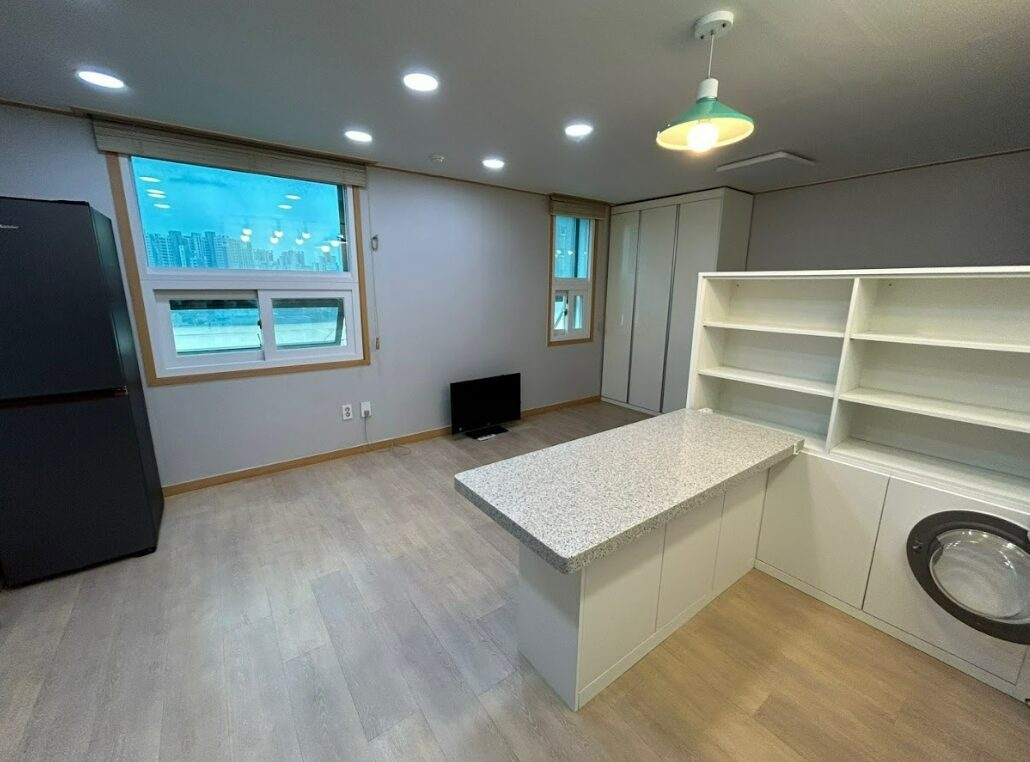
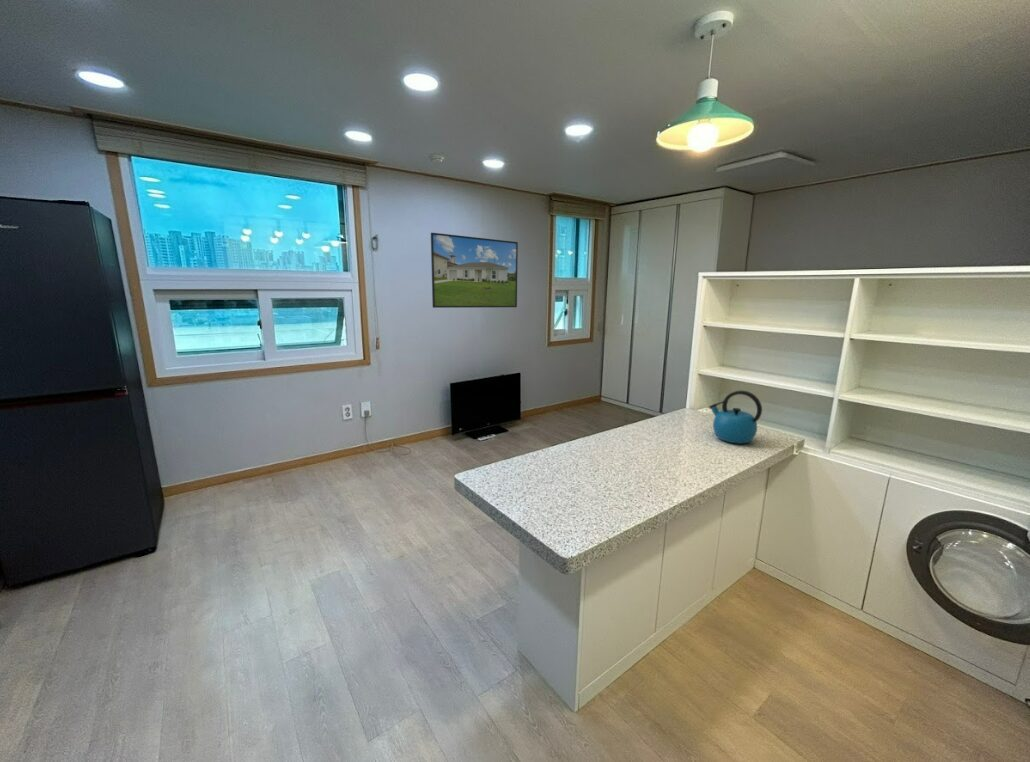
+ kettle (733, 414)
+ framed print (477, 273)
